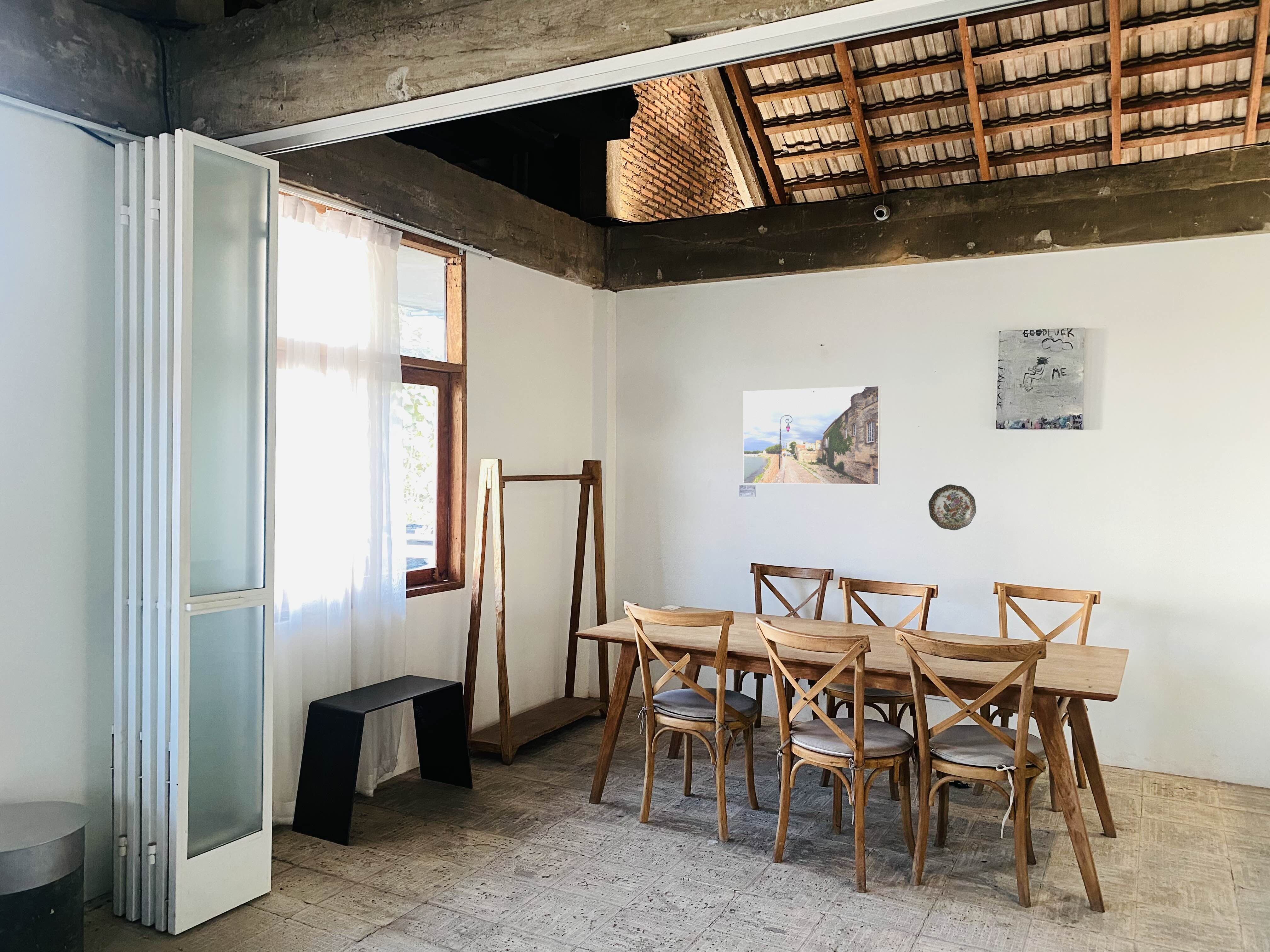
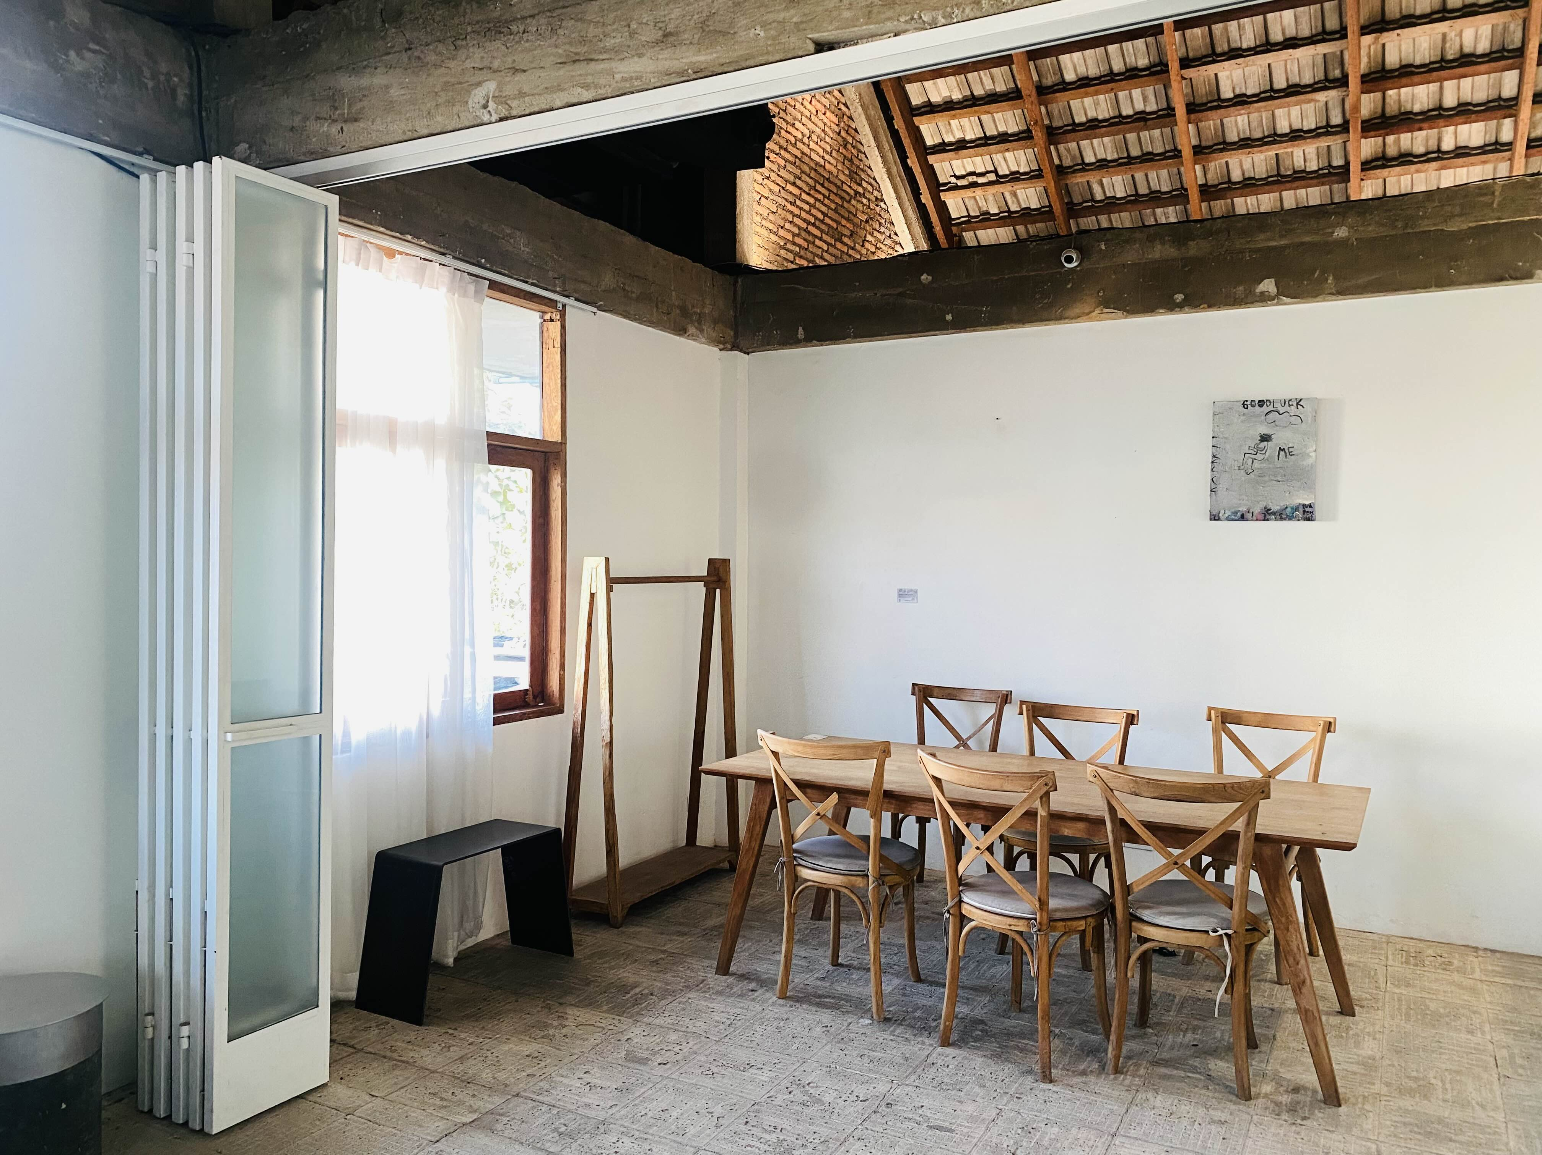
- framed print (809, 436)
- decorative plate (952, 507)
